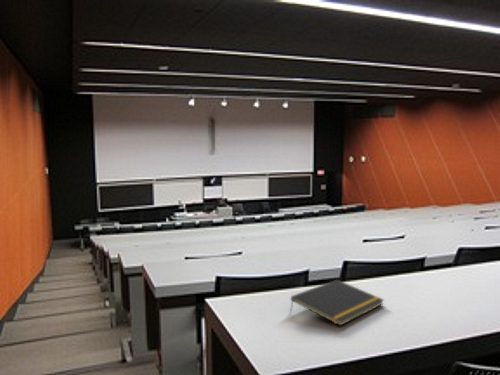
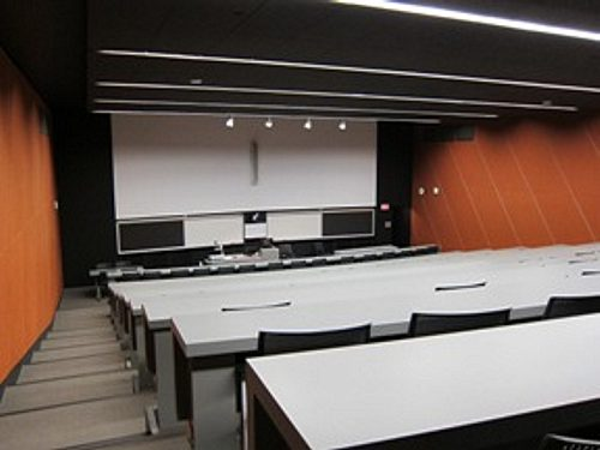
- notepad (338, 300)
